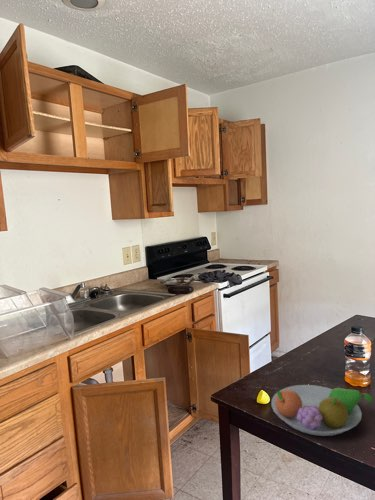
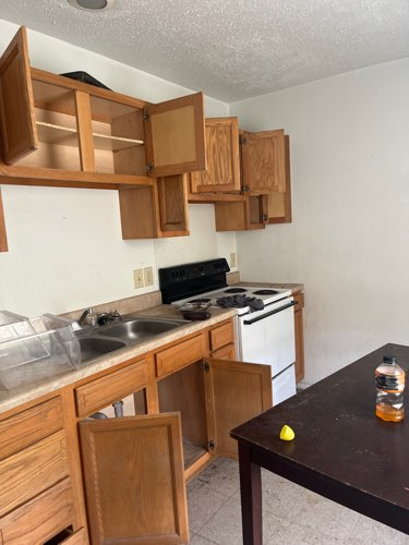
- fruit bowl (318, 399)
